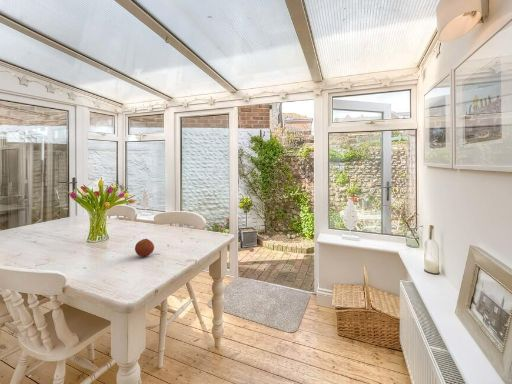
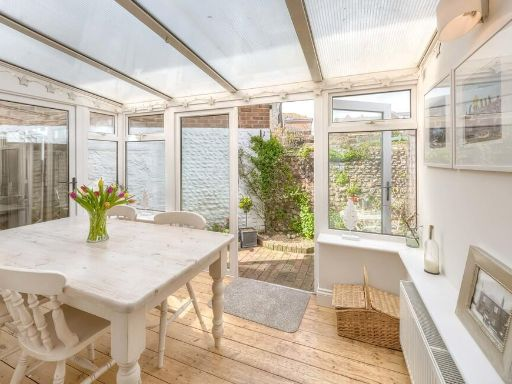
- fruit (144, 247)
